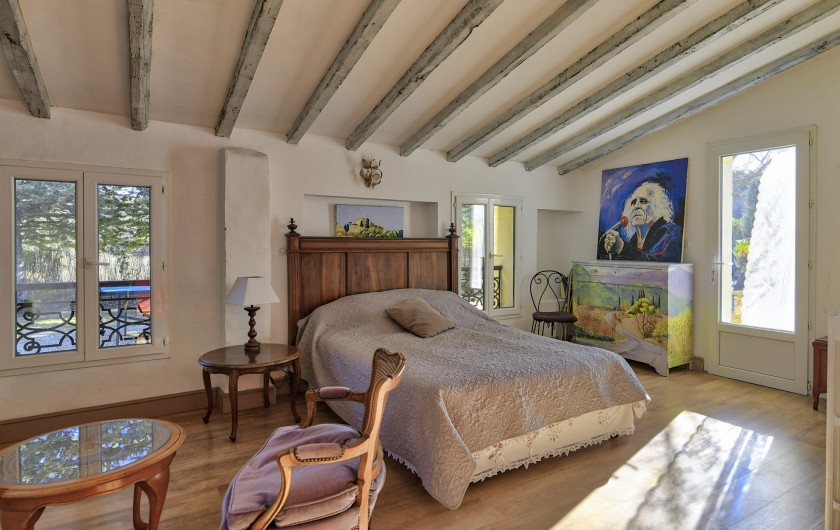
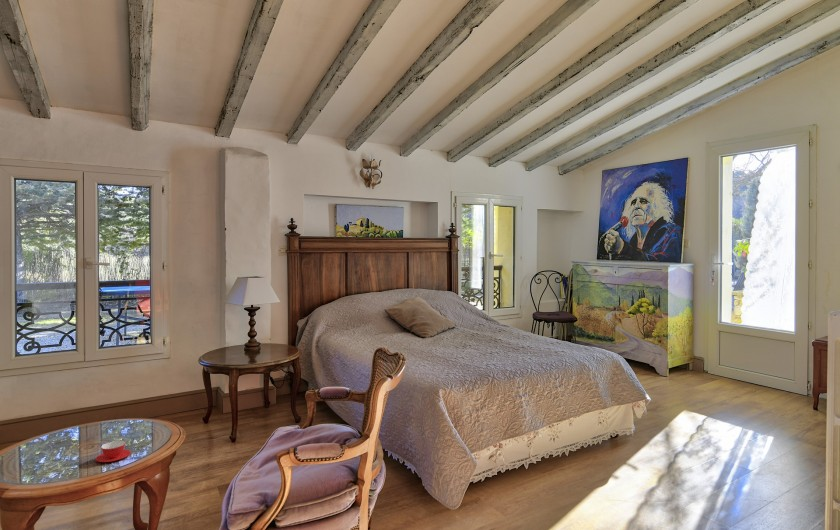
+ teacup (113, 451)
